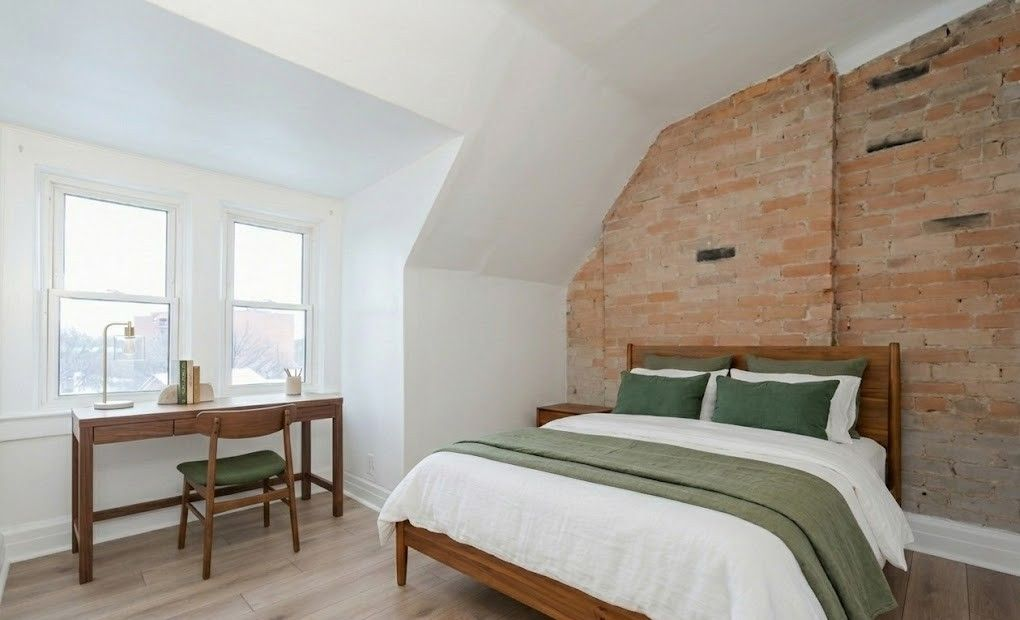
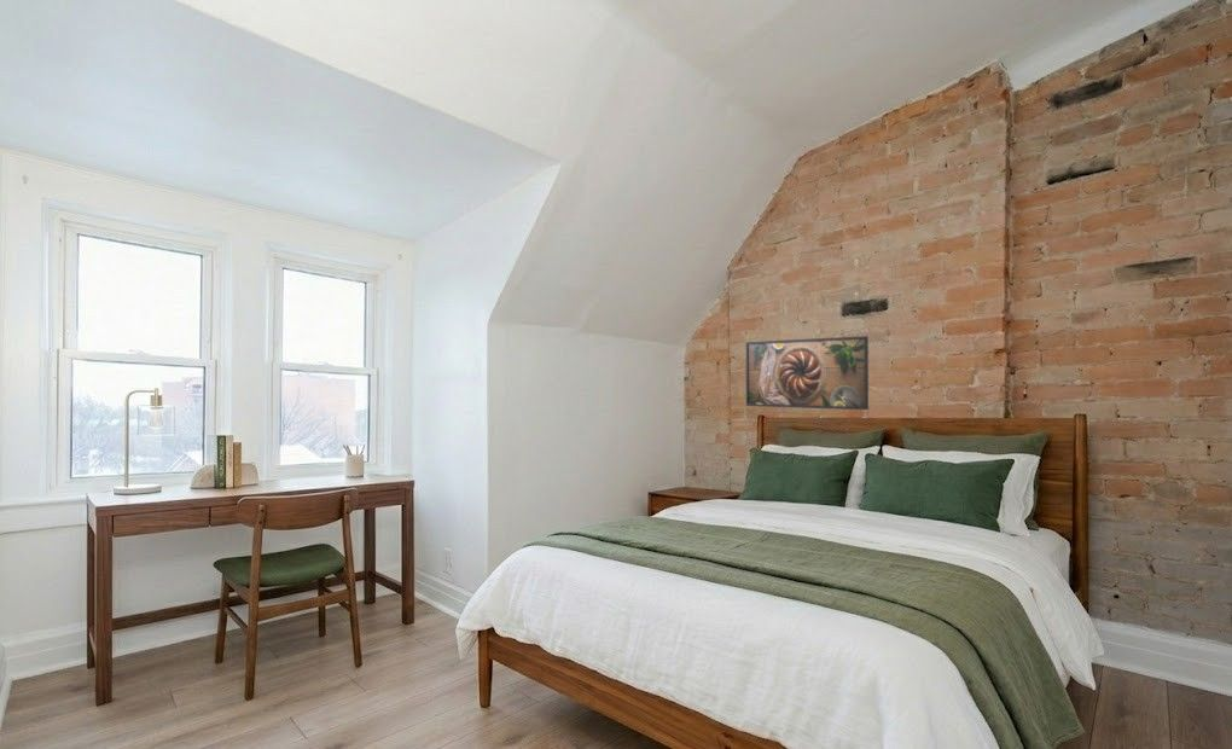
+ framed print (802, 373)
